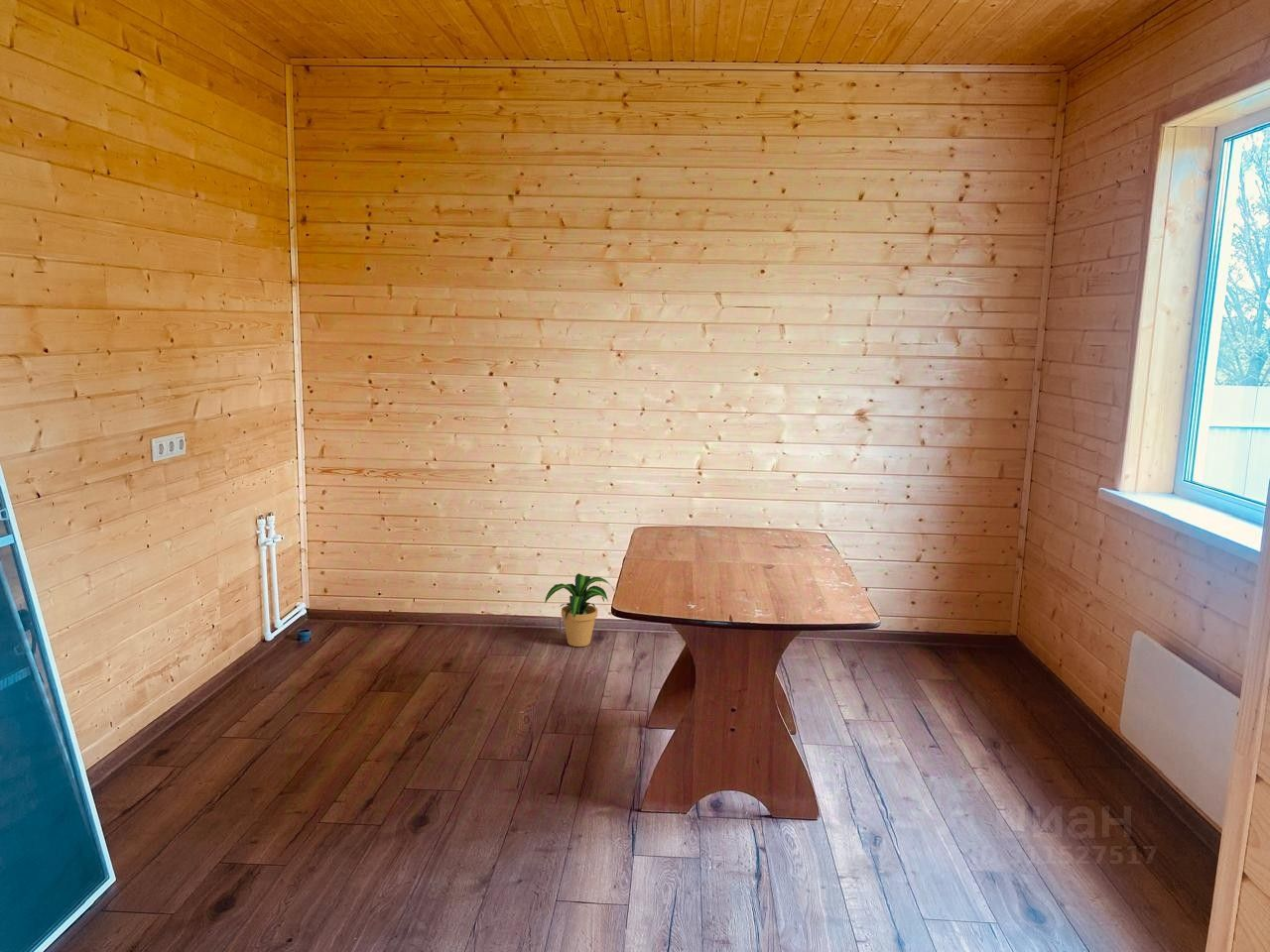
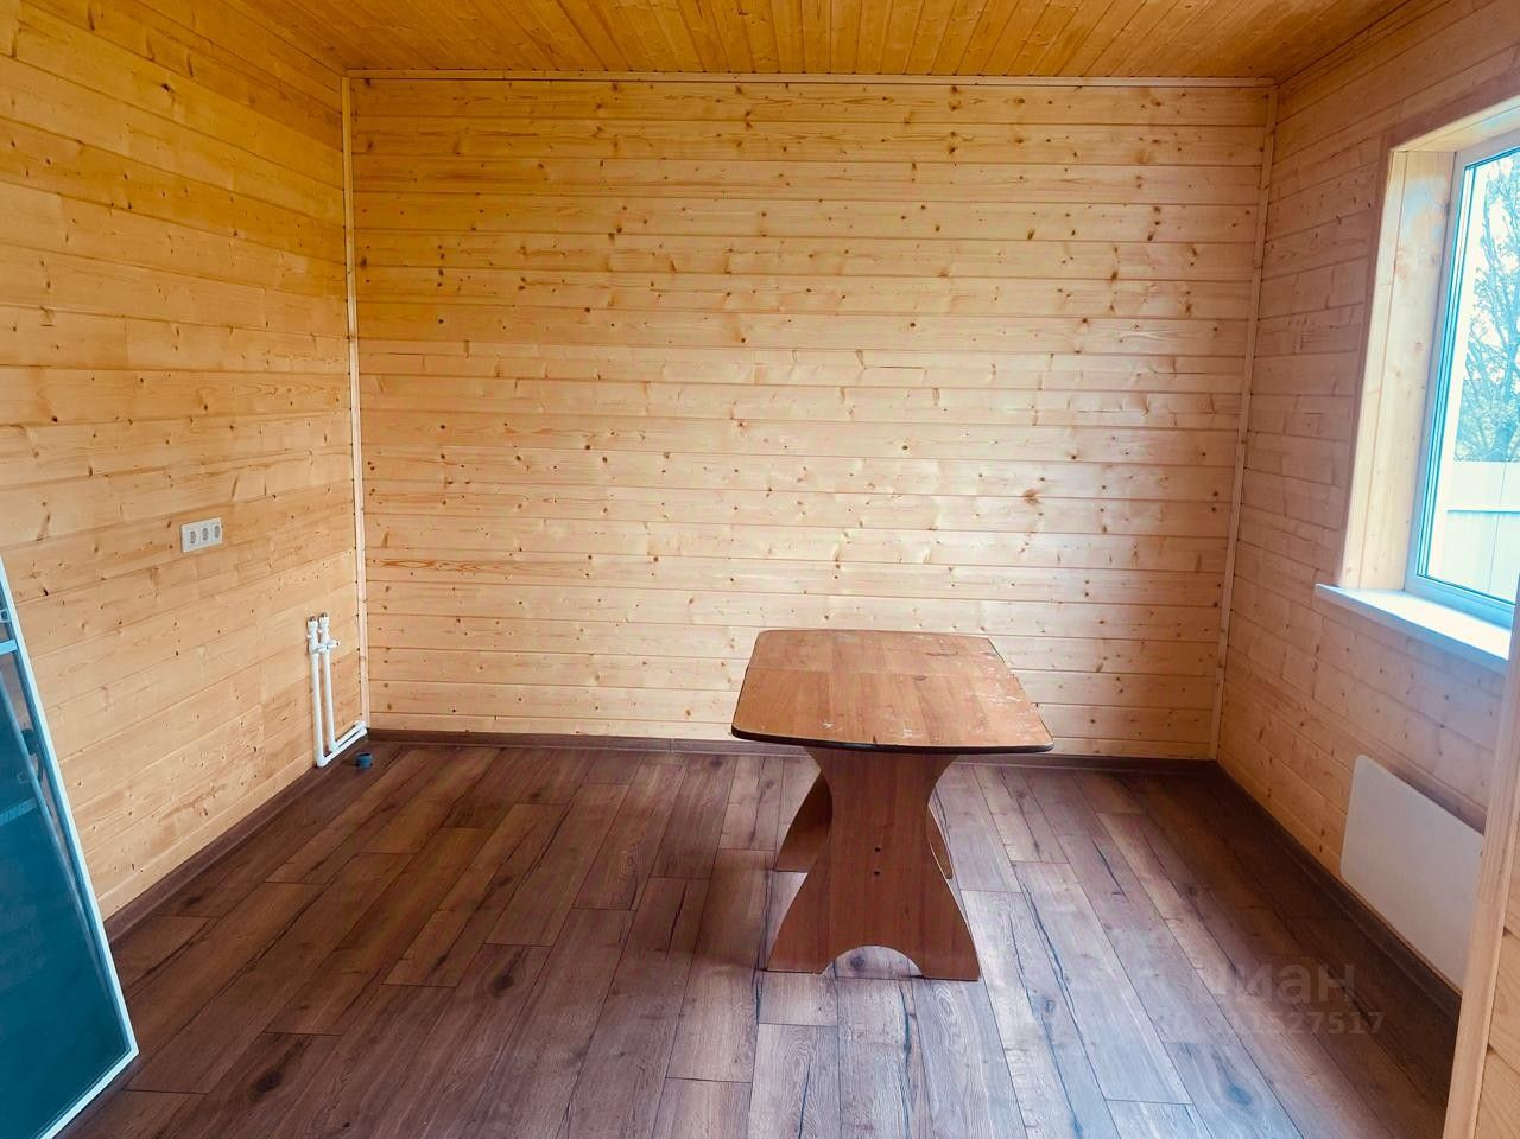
- potted plant (579, 611)
